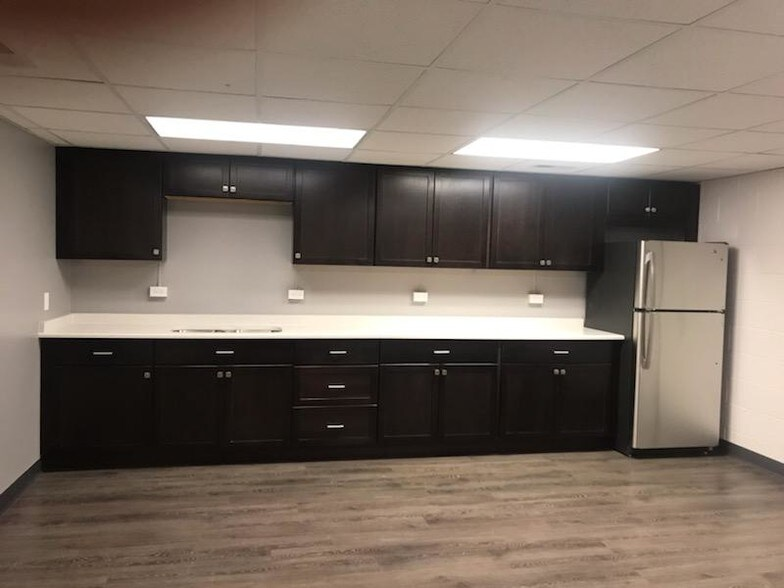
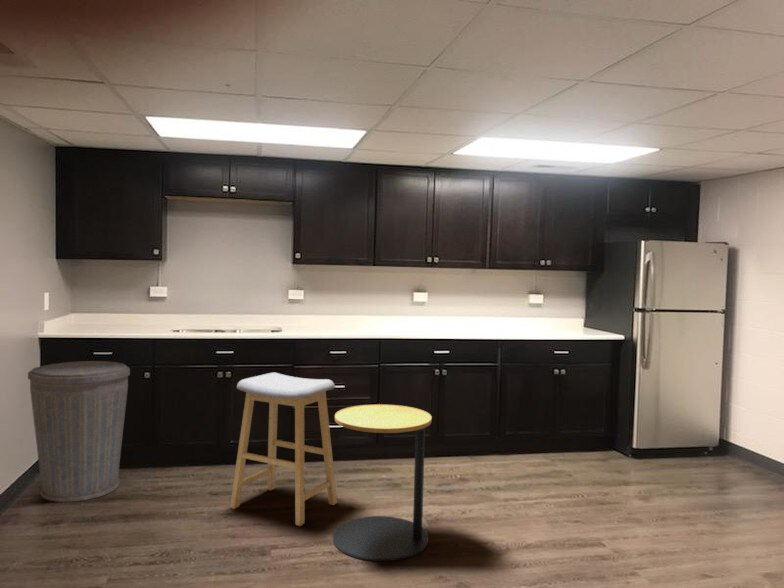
+ side table (414, 477)
+ trash can (81, 428)
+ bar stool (285, 442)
